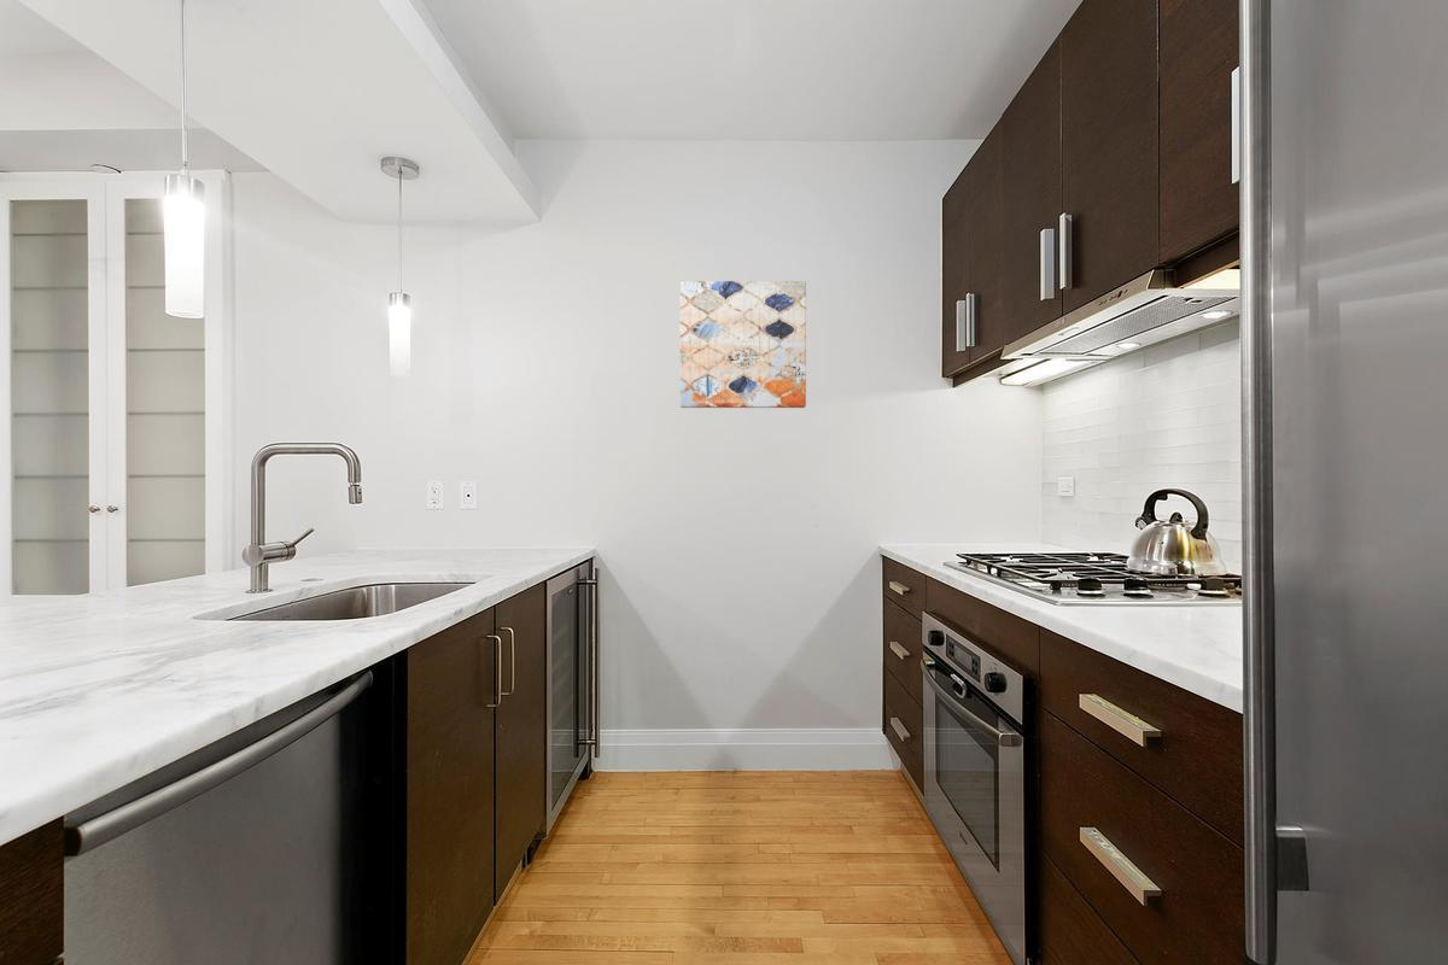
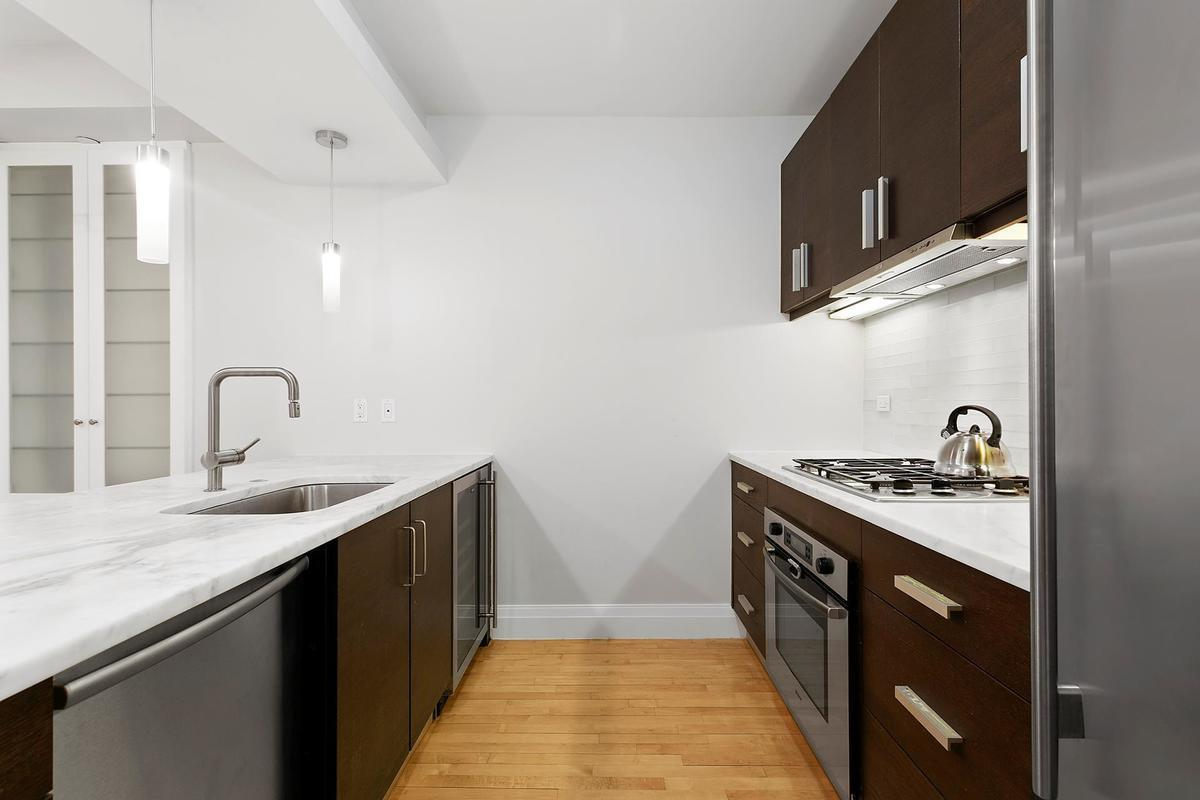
- wall art (742, 344)
